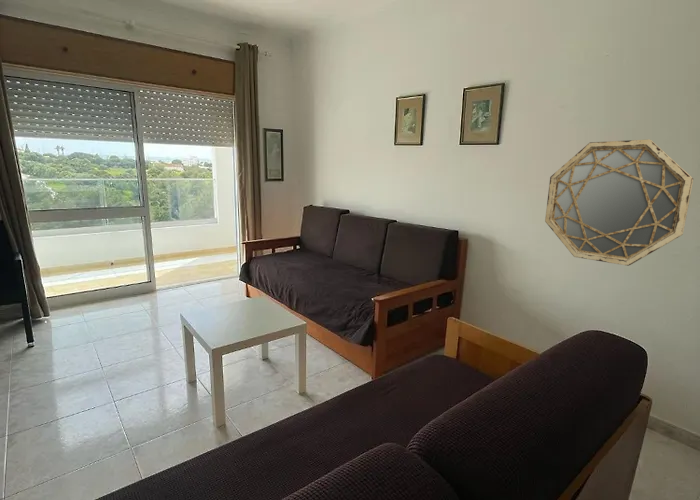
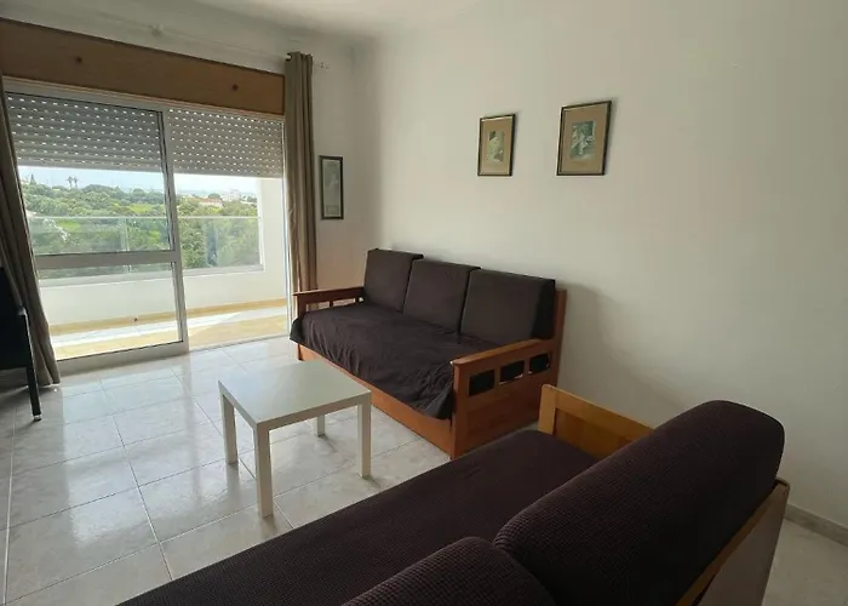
- home mirror (609, 202)
